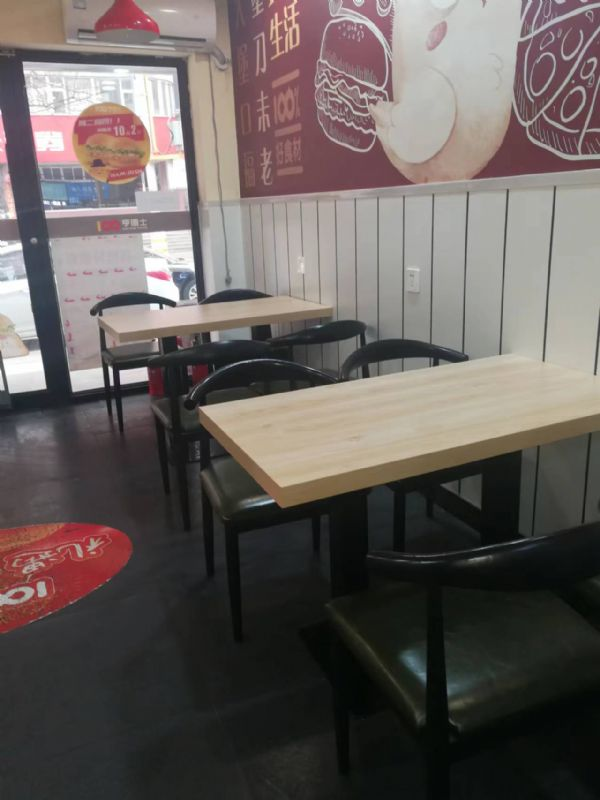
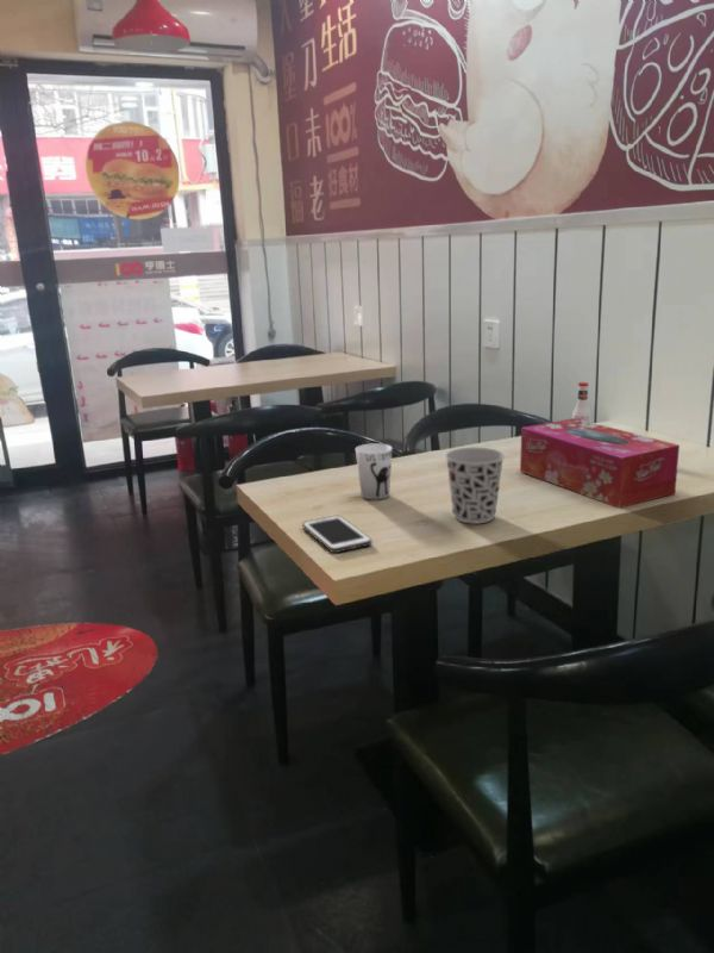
+ tissue box (594, 459)
+ cell phone (336, 532)
+ cup (474, 486)
+ cup (374, 472)
+ tabasco sauce (581, 415)
